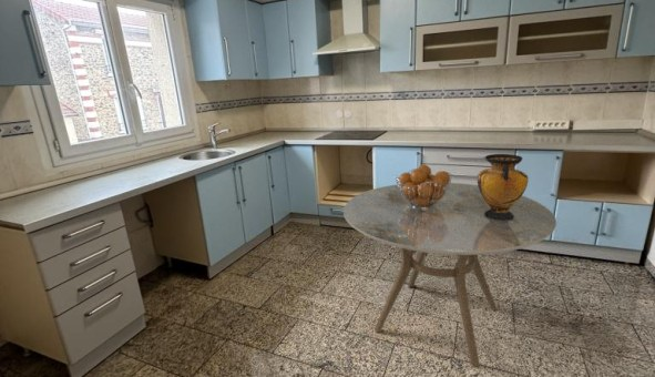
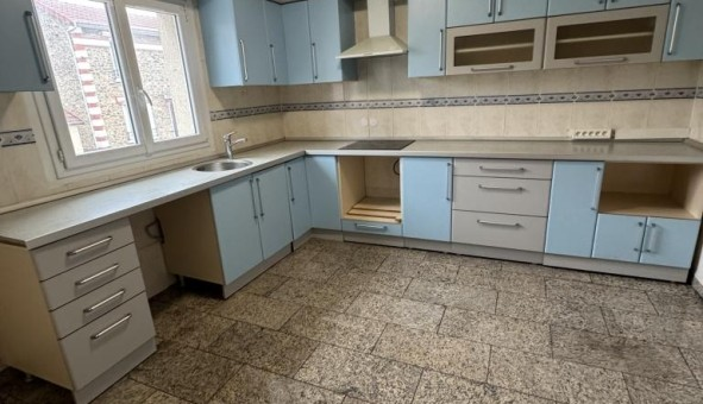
- vase (501, 186)
- fruit basket (422, 185)
- dining table (439, 268)
